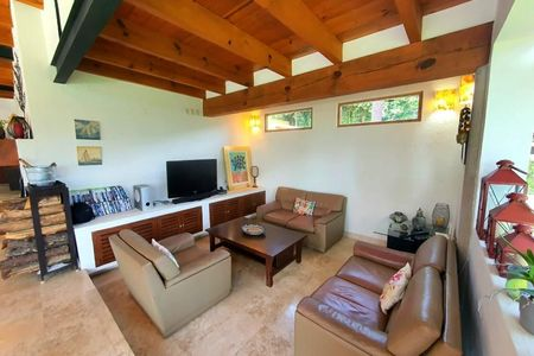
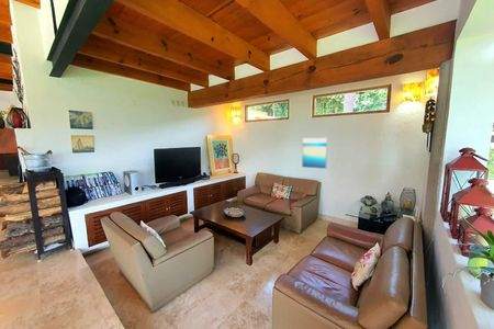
+ wall art (314, 152)
